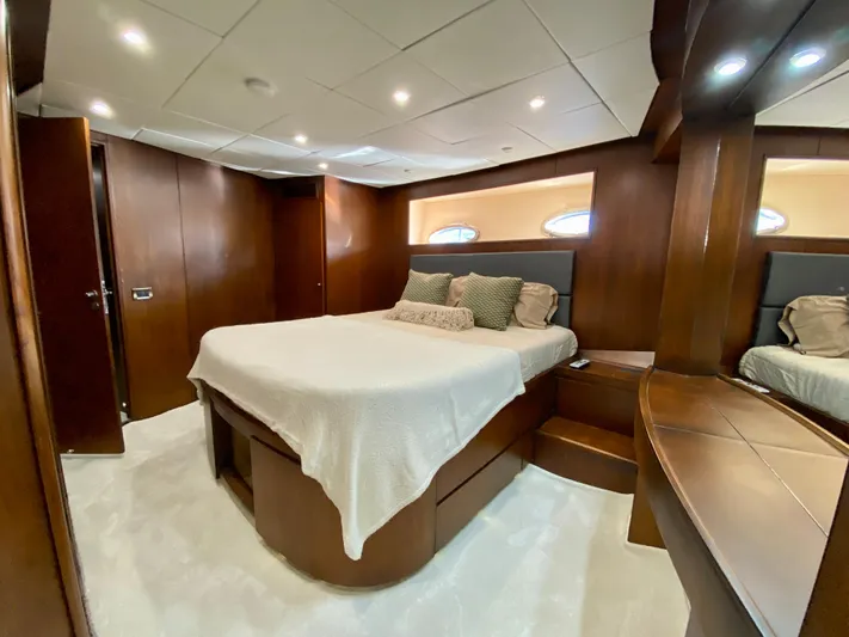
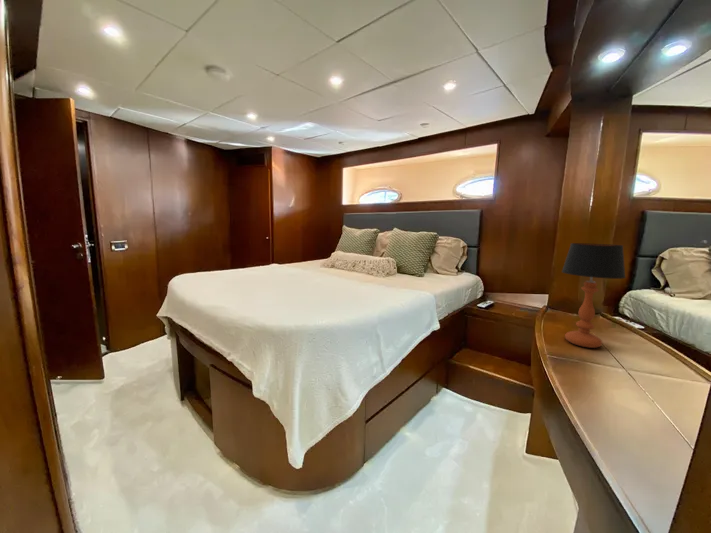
+ table lamp (589, 294)
